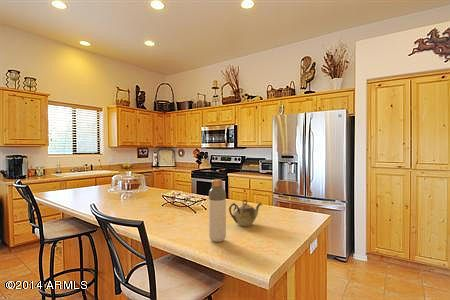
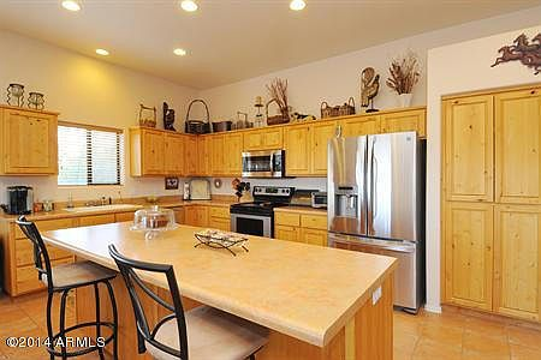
- bottle (217, 209)
- teapot (246, 211)
